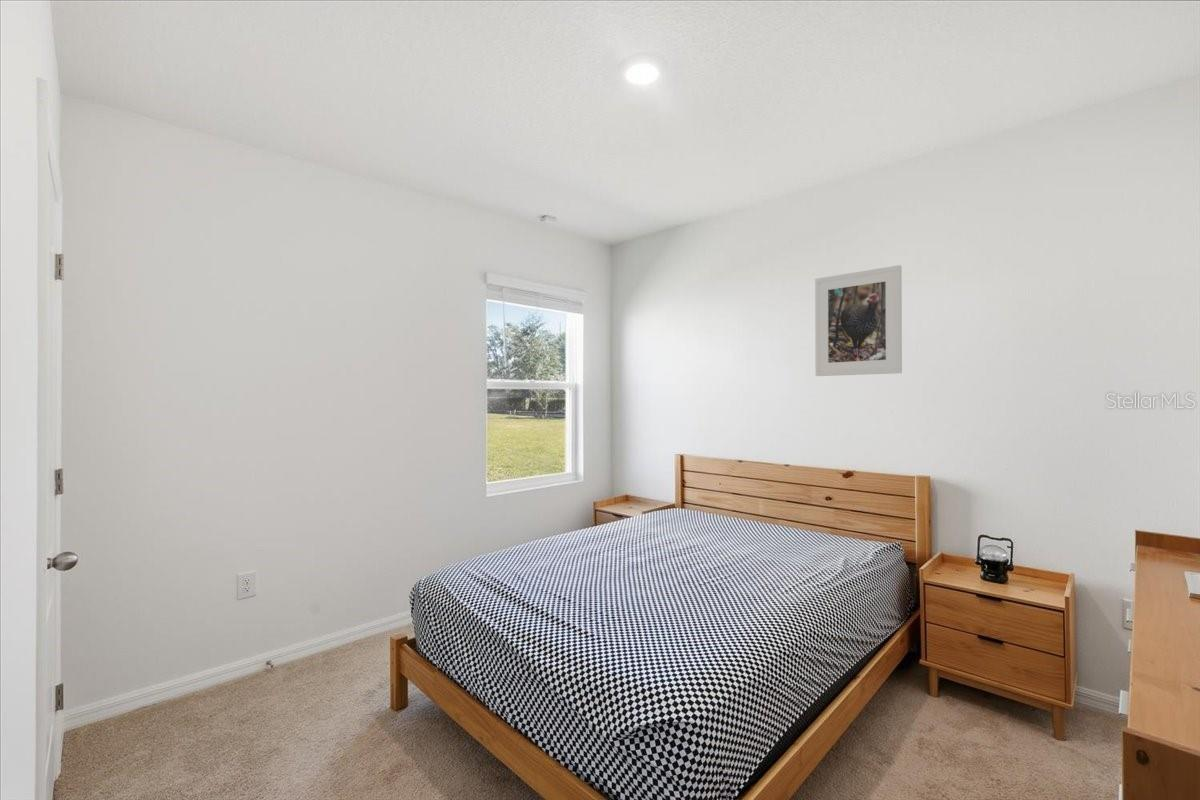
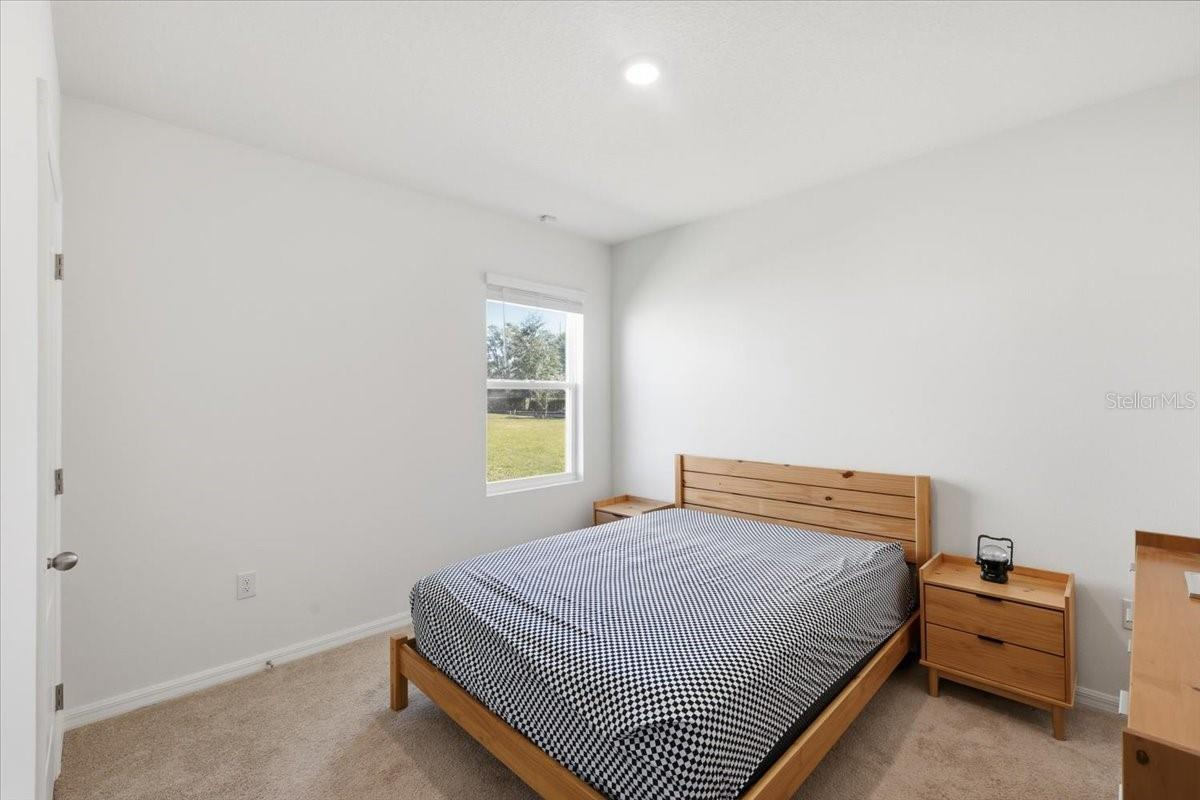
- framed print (856, 323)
